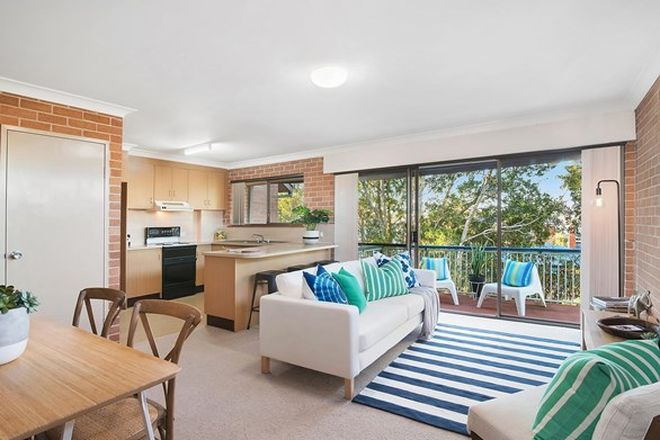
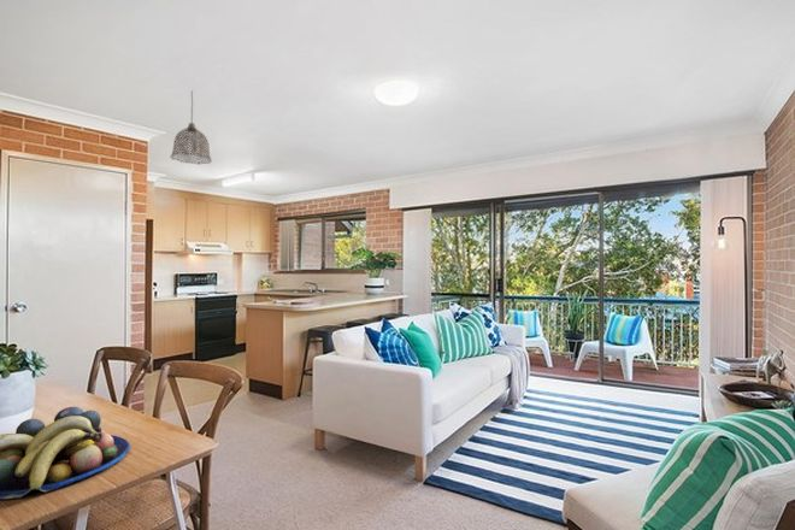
+ pendant lamp (192, 124)
+ fruit bowl (55, 440)
